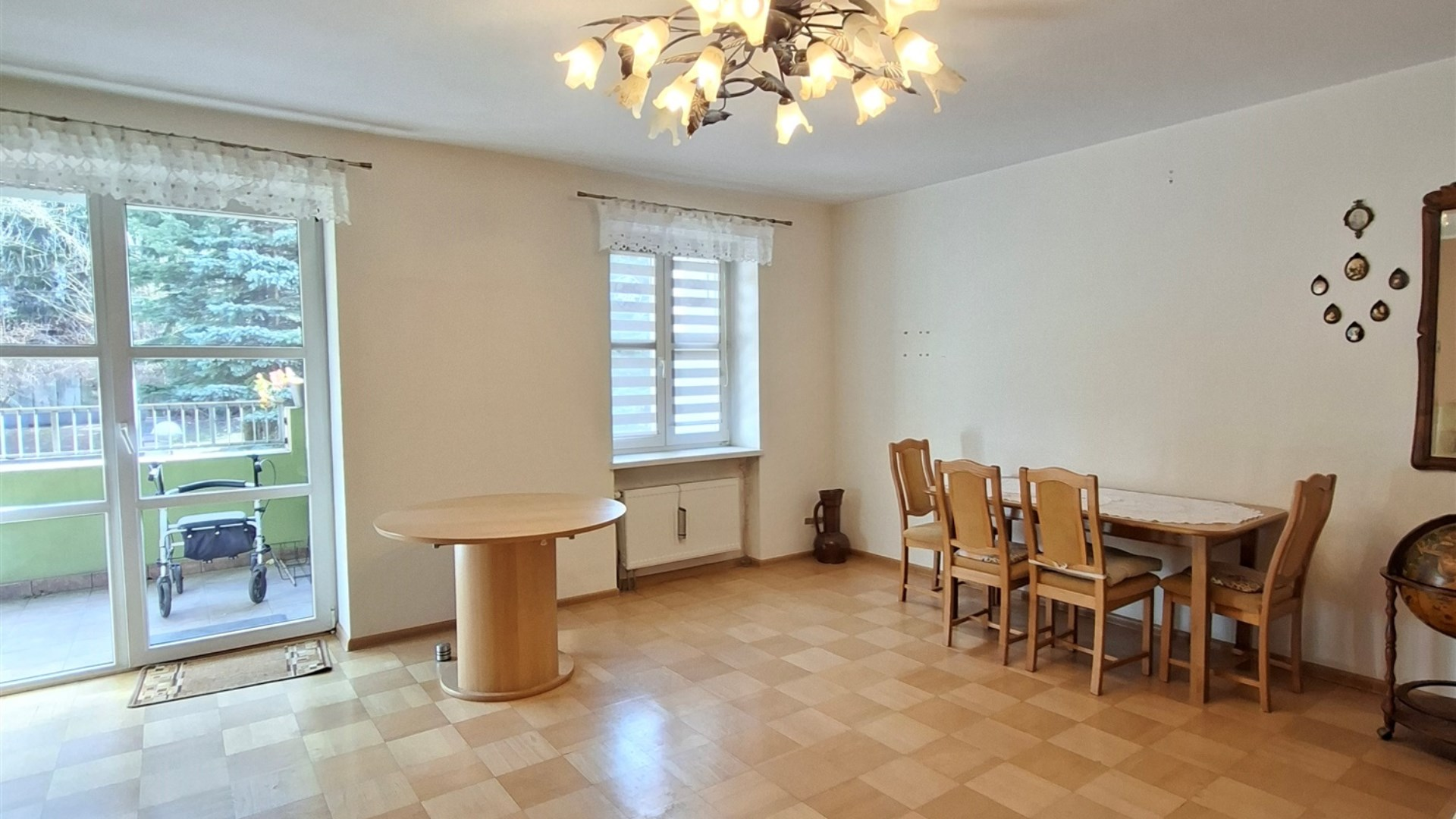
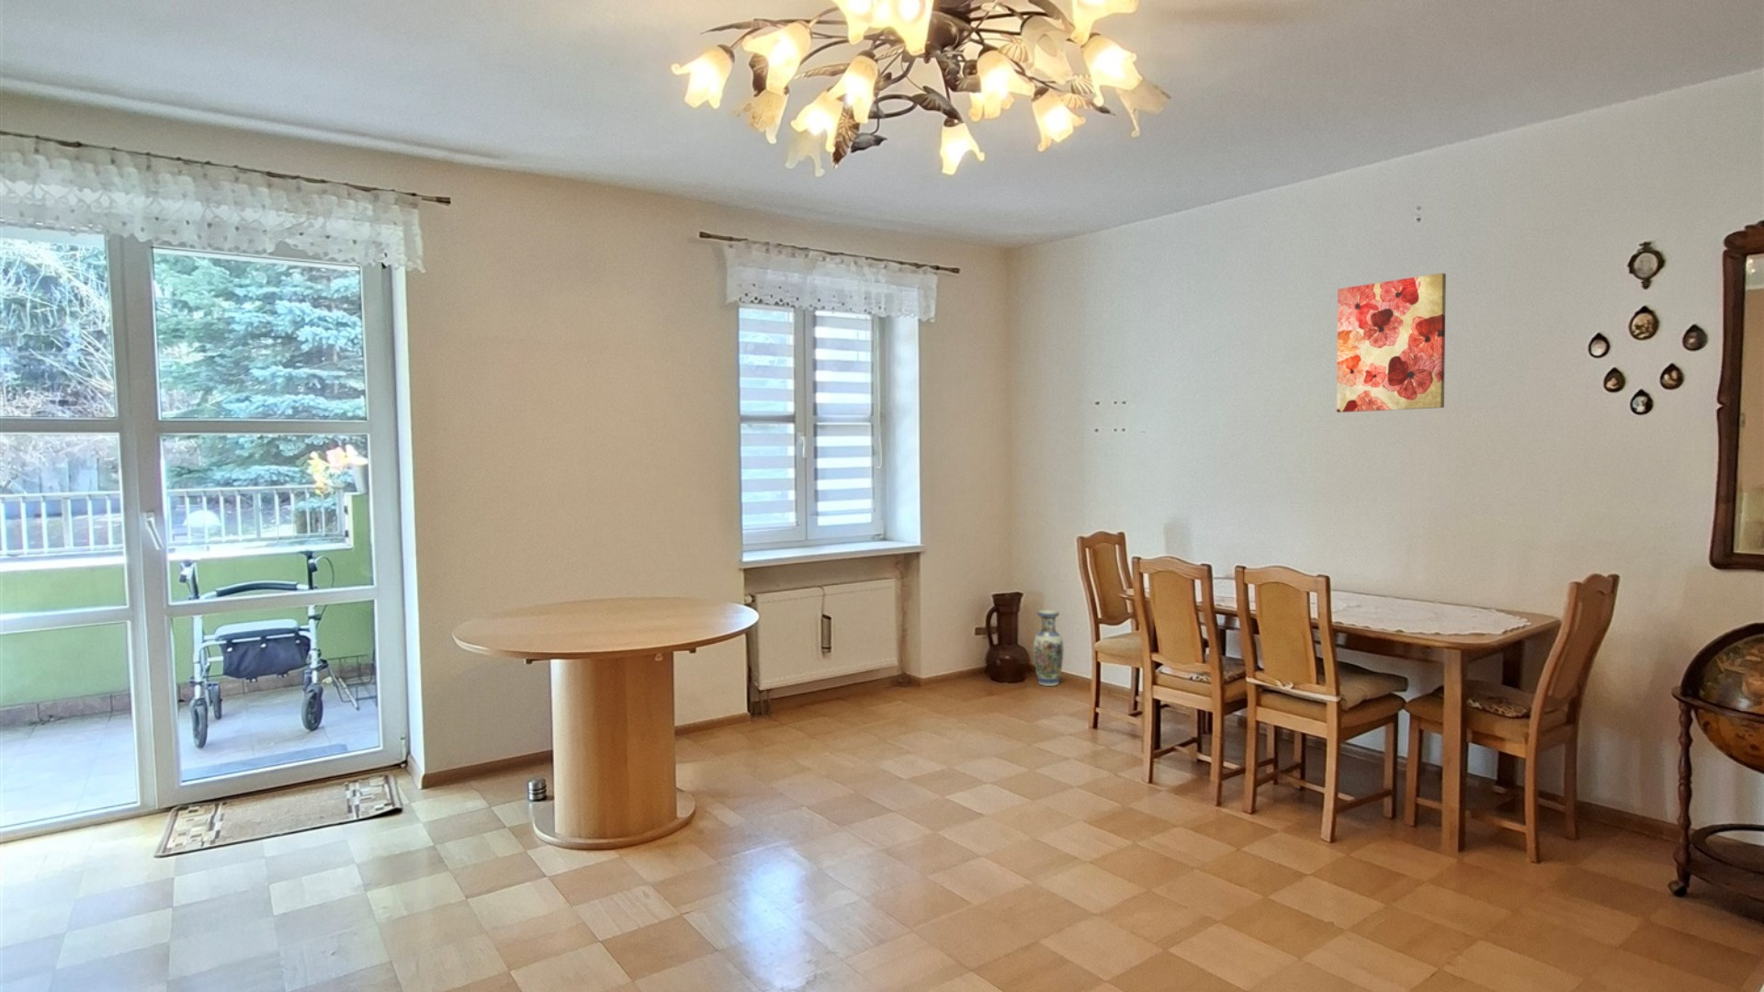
+ wall art (1388, 345)
+ vase (1048, 648)
